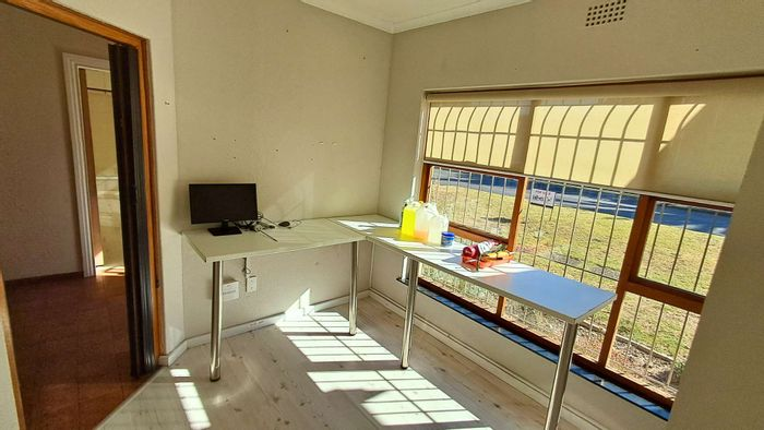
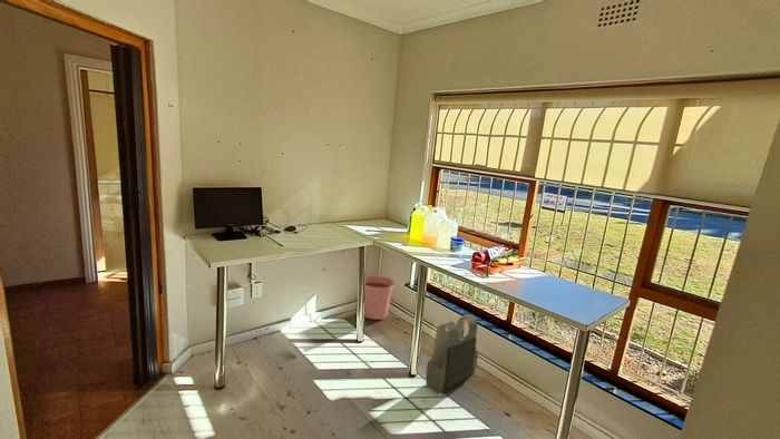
+ plant pot (376, 297)
+ body armor vest (455, 349)
